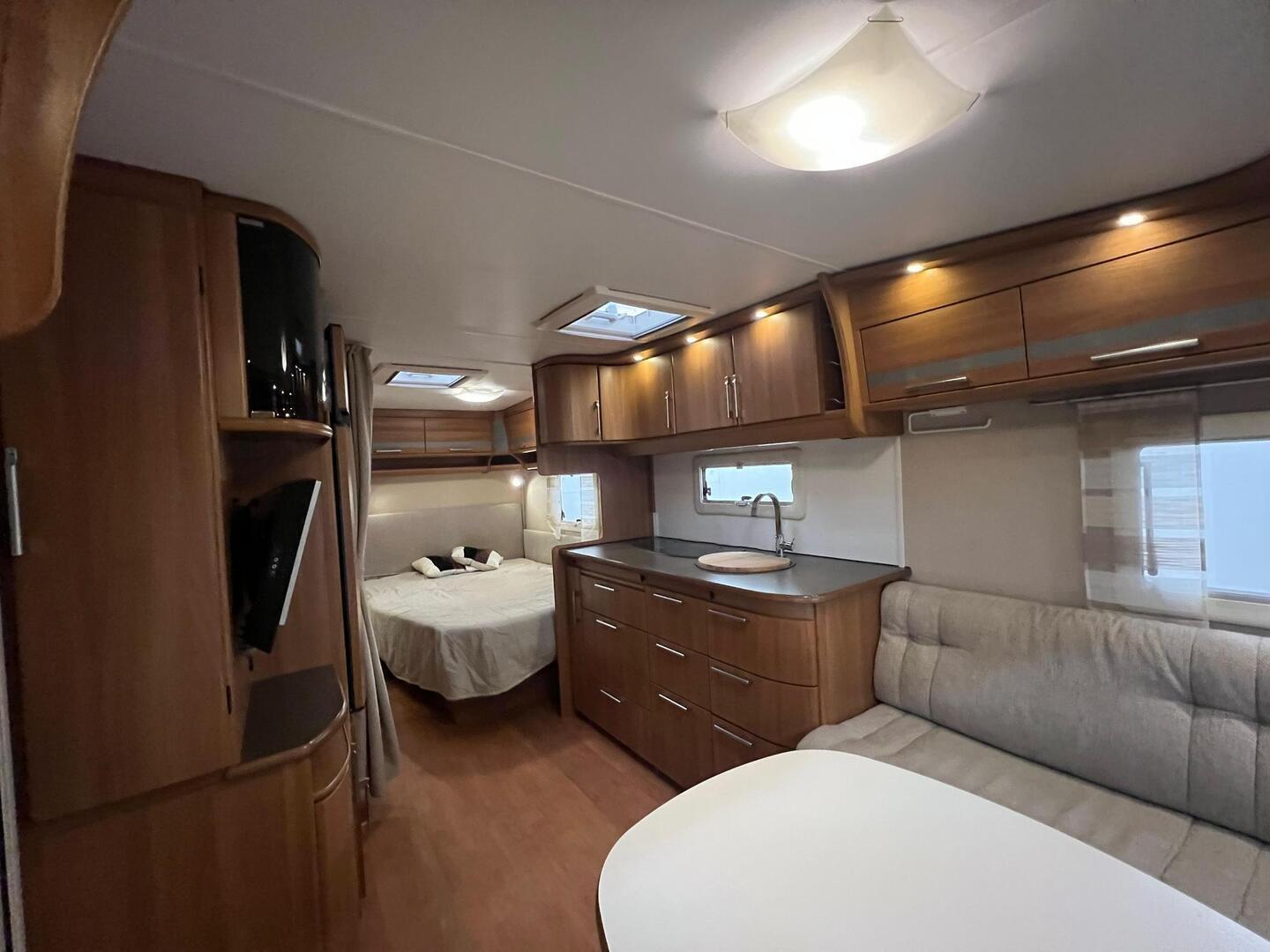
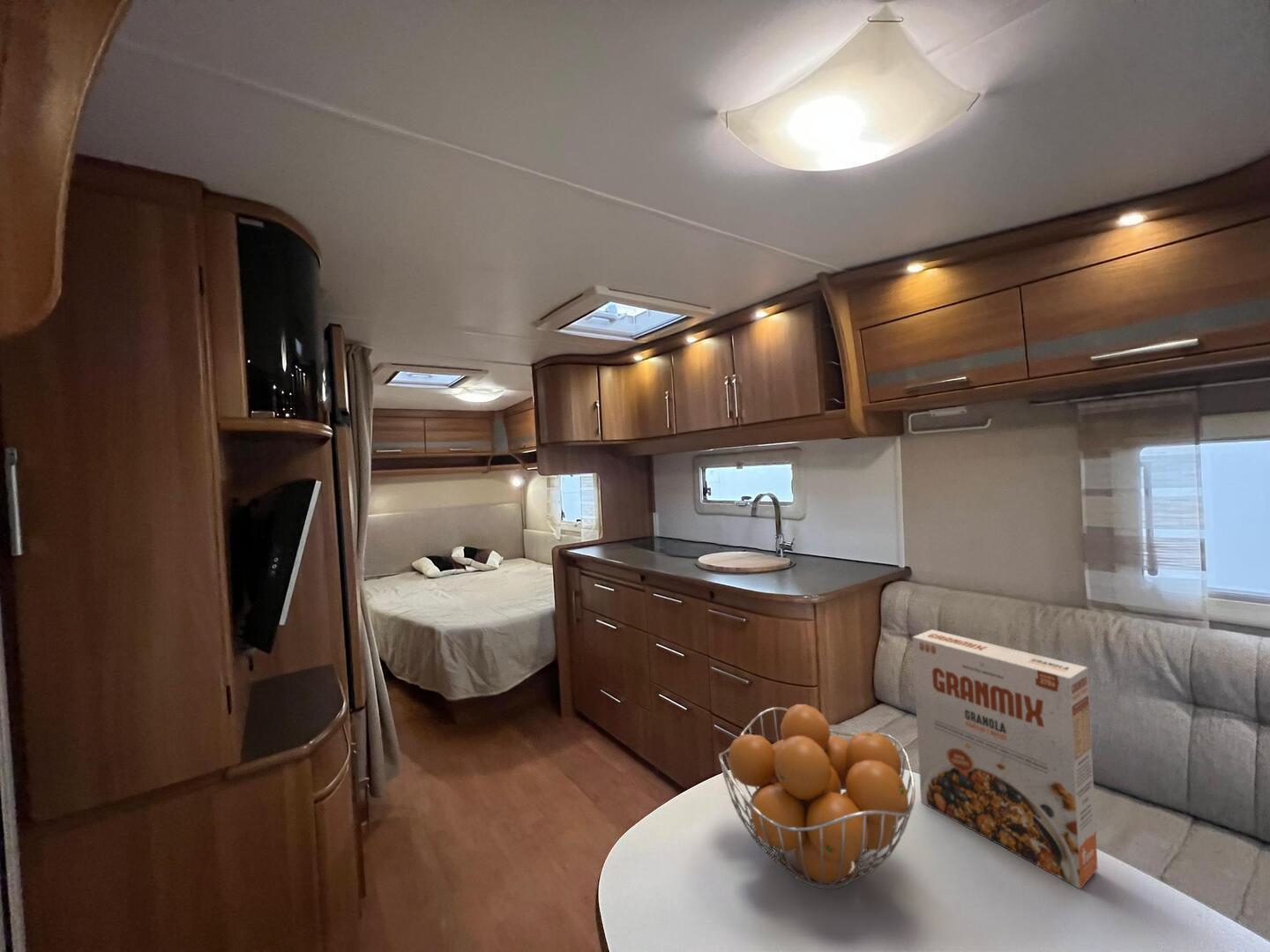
+ cereal box (996, 741)
+ fruit basket (813, 791)
